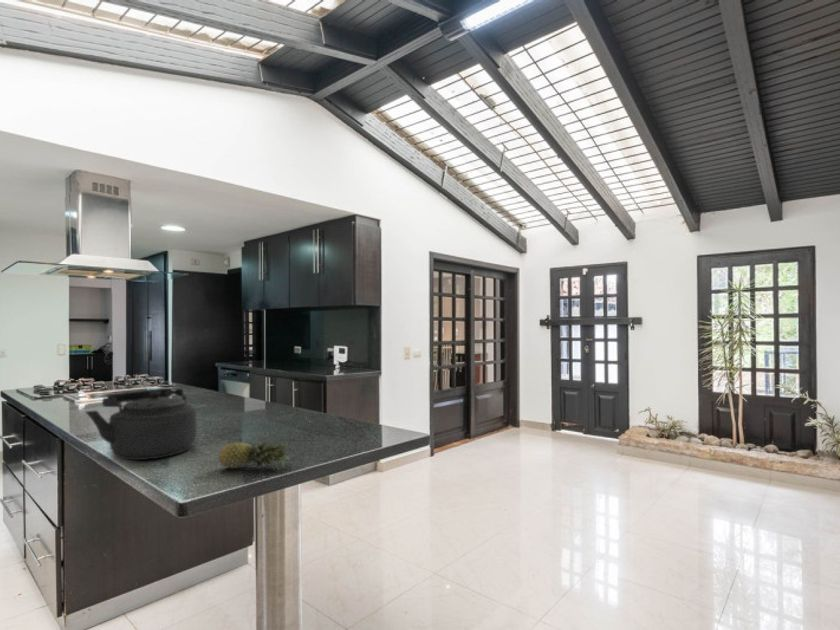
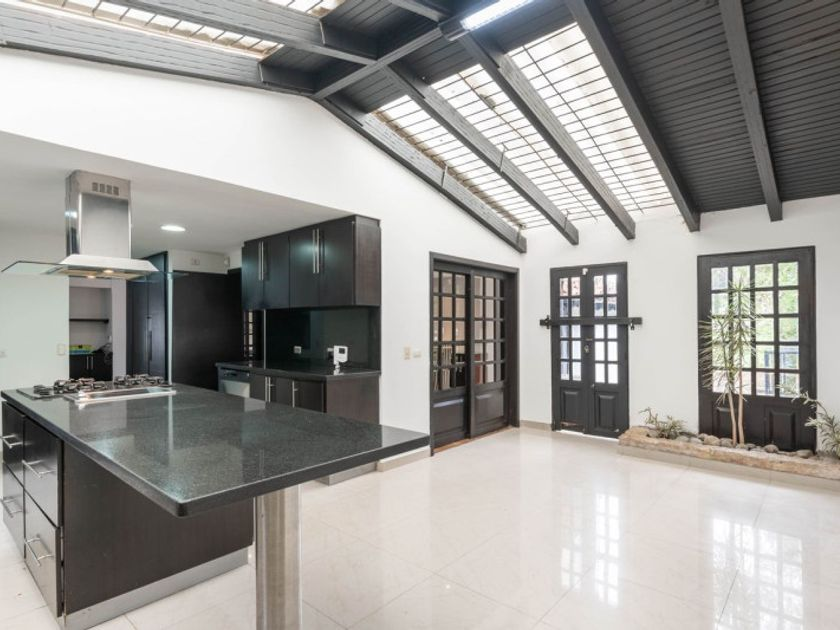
- kettle (151, 421)
- fruit (255, 454)
